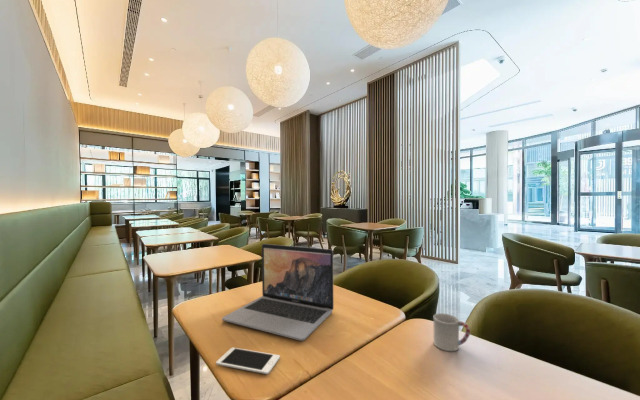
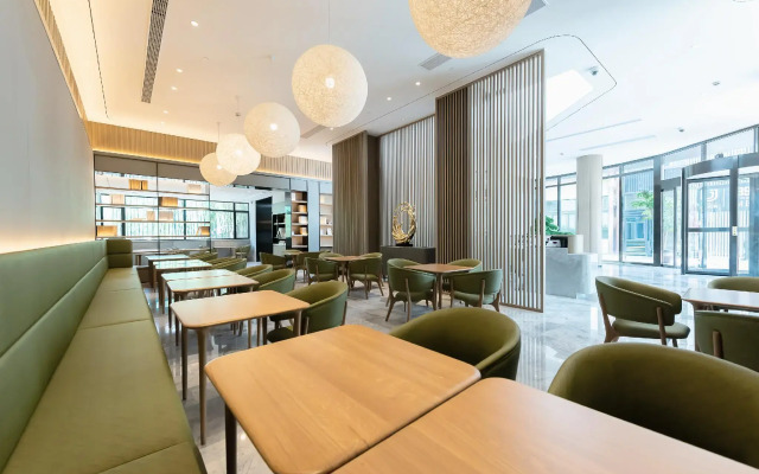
- cell phone (248, 359)
- cup (451, 332)
- laptop (279, 284)
